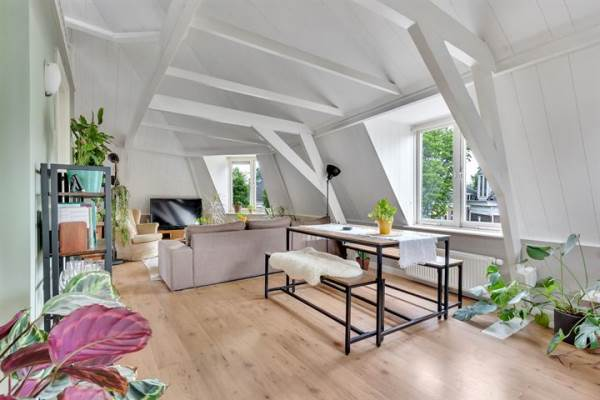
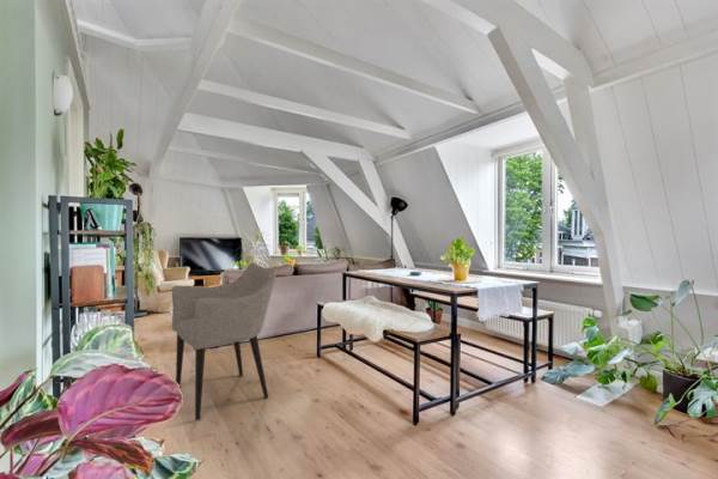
+ armchair (229, 329)
